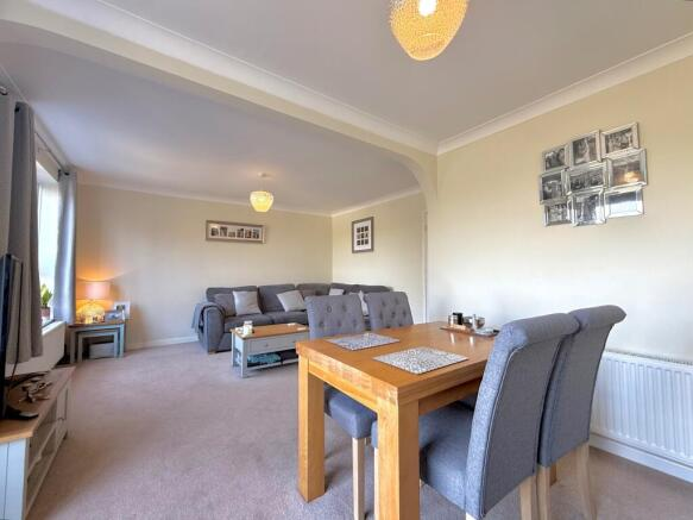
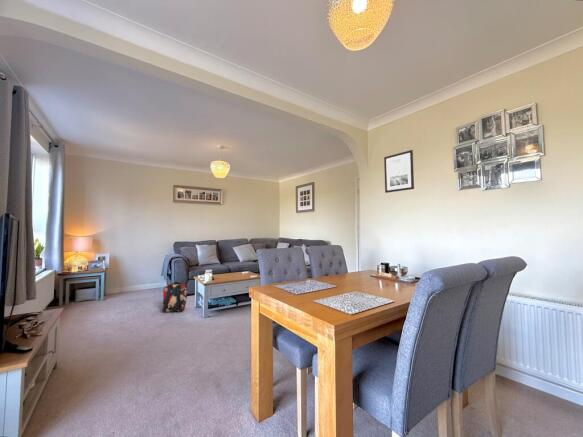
+ wall art (398, 172)
+ backpack (175, 296)
